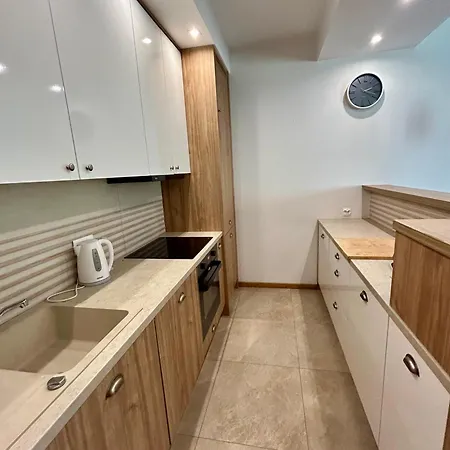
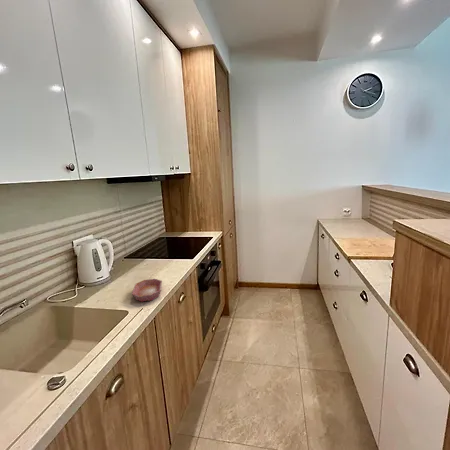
+ bowl (148, 289)
